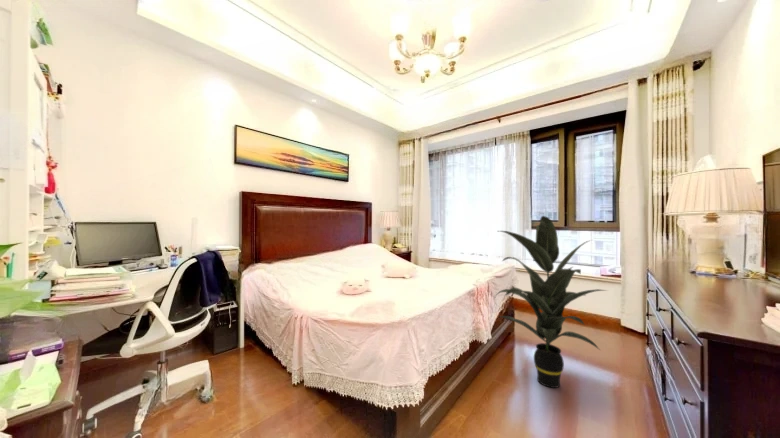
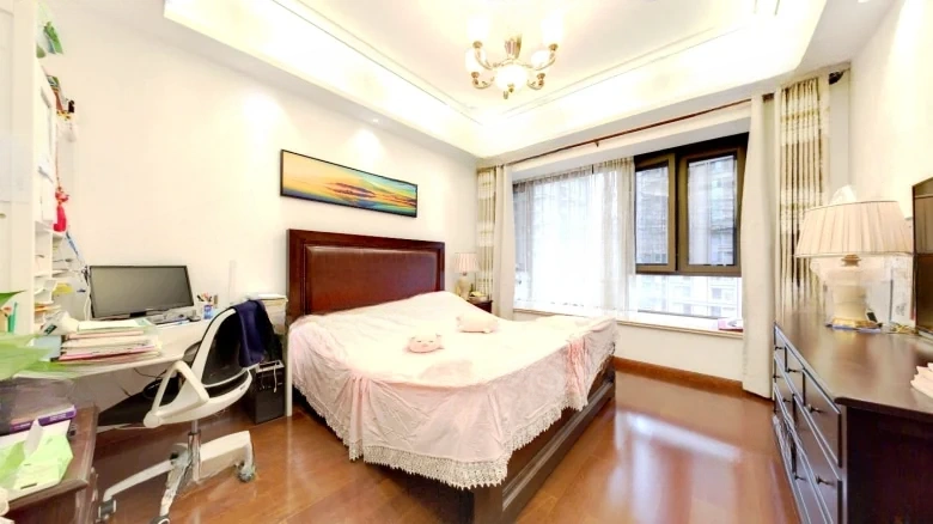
- indoor plant (542, 299)
